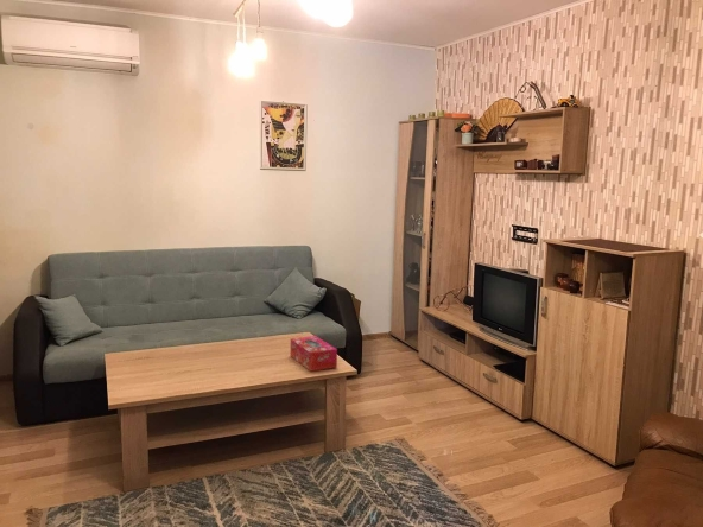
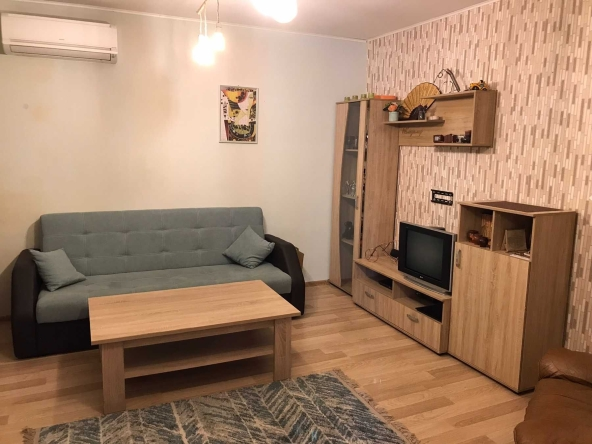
- tissue box (312, 353)
